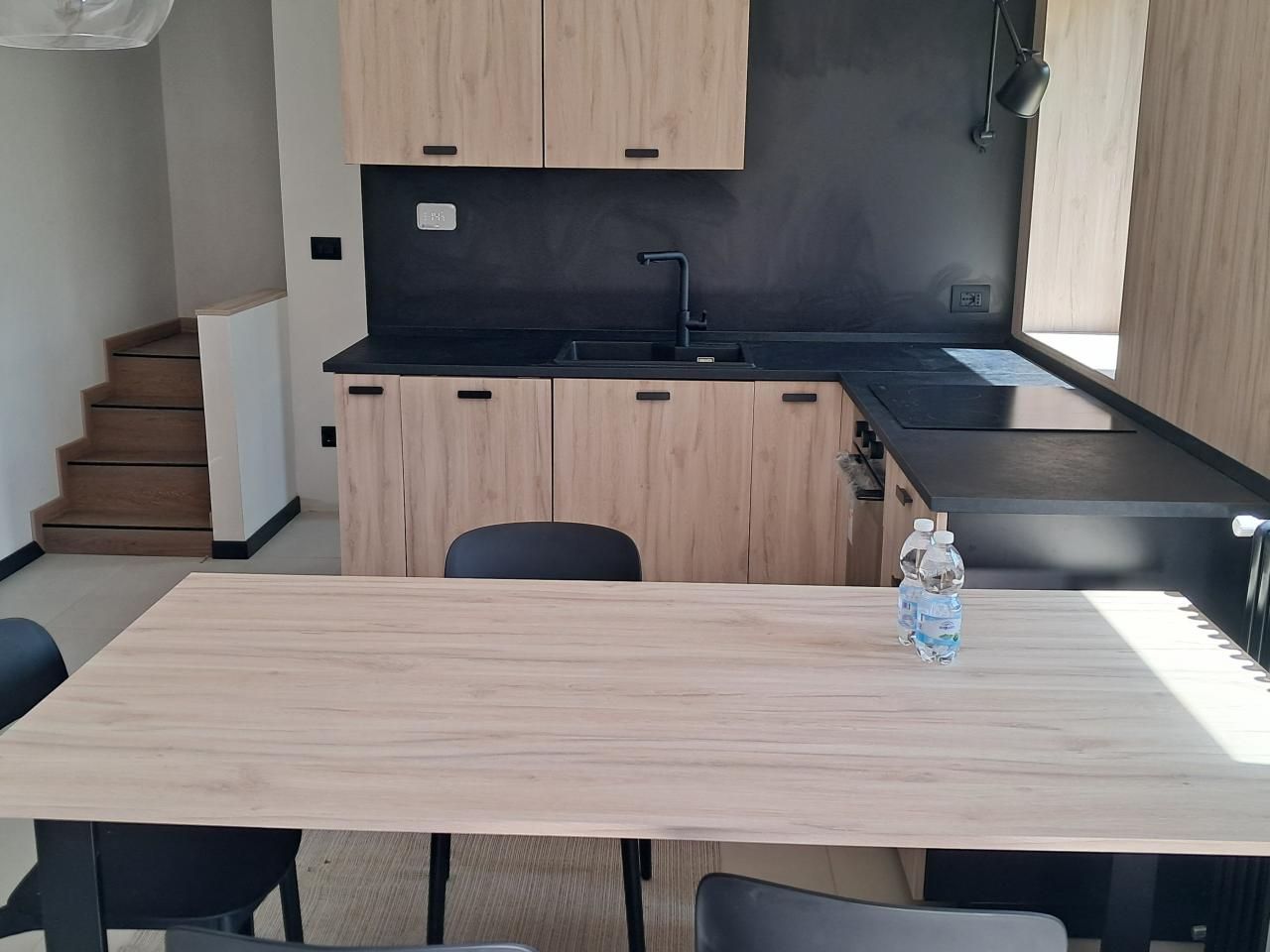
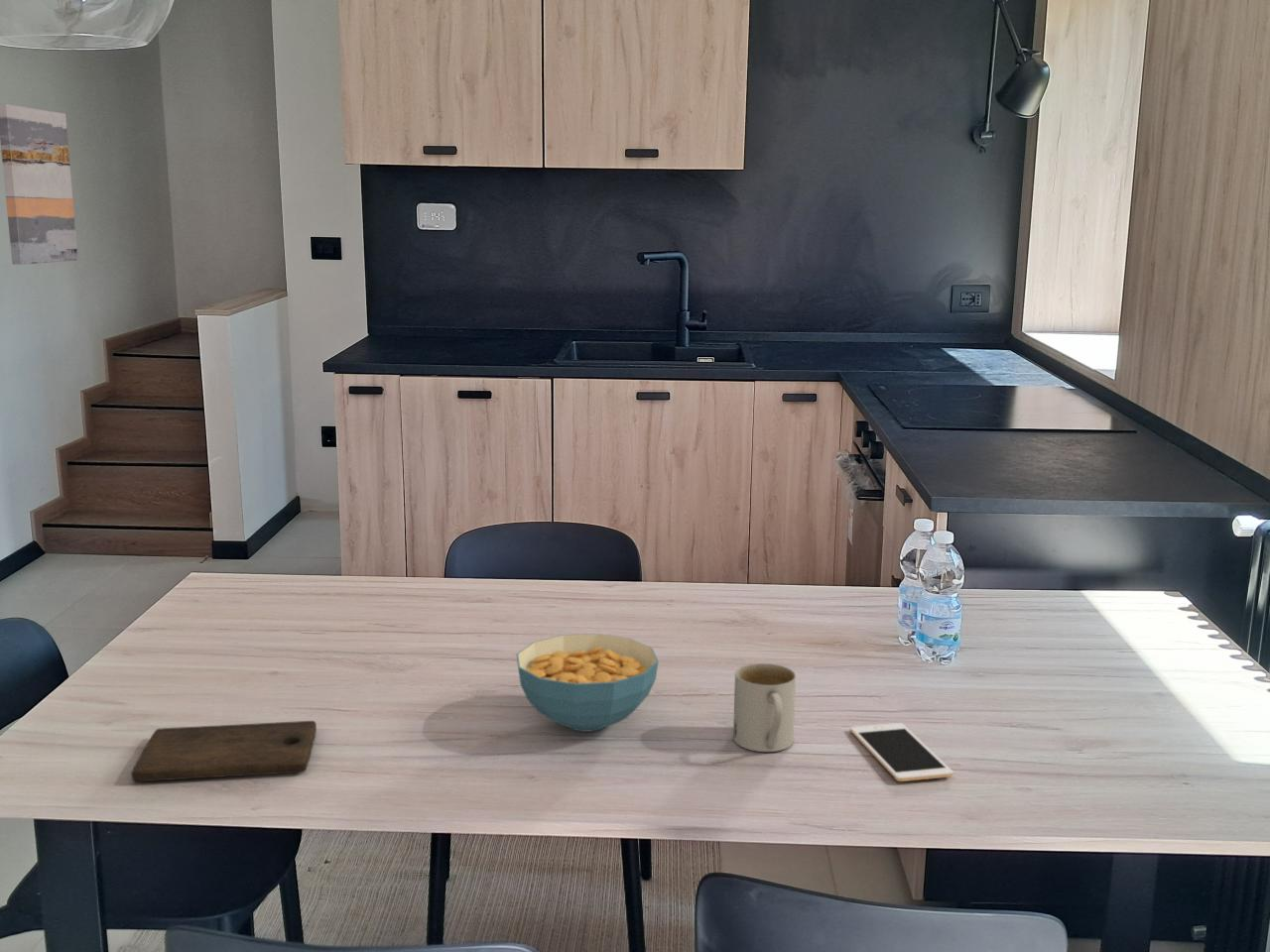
+ wall art (40, 186)
+ cutting board (228, 750)
+ mug (767, 712)
+ cell phone (899, 751)
+ cereal bowl (586, 690)
